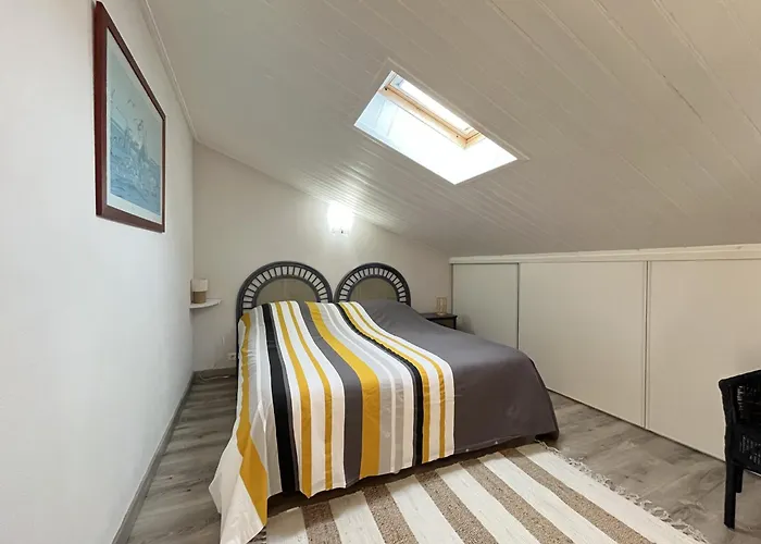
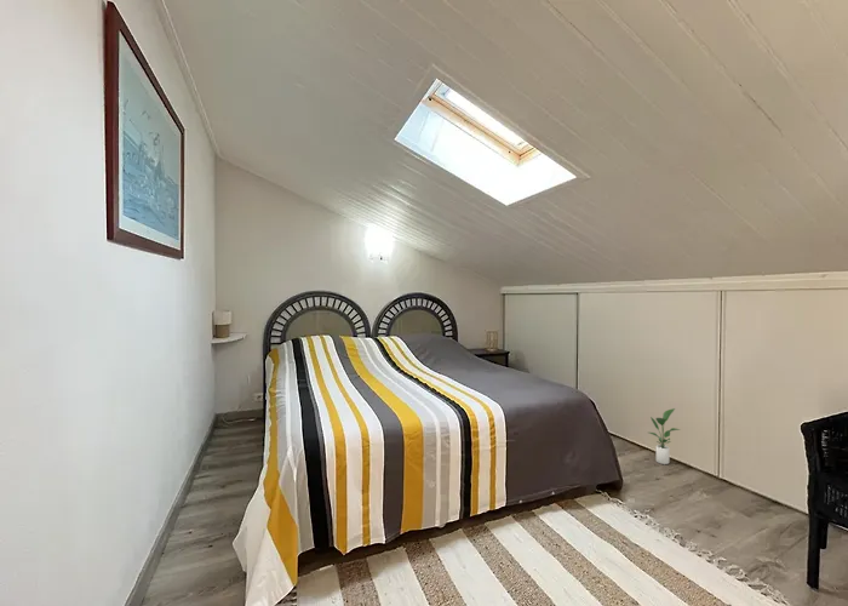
+ potted plant (660, 435)
